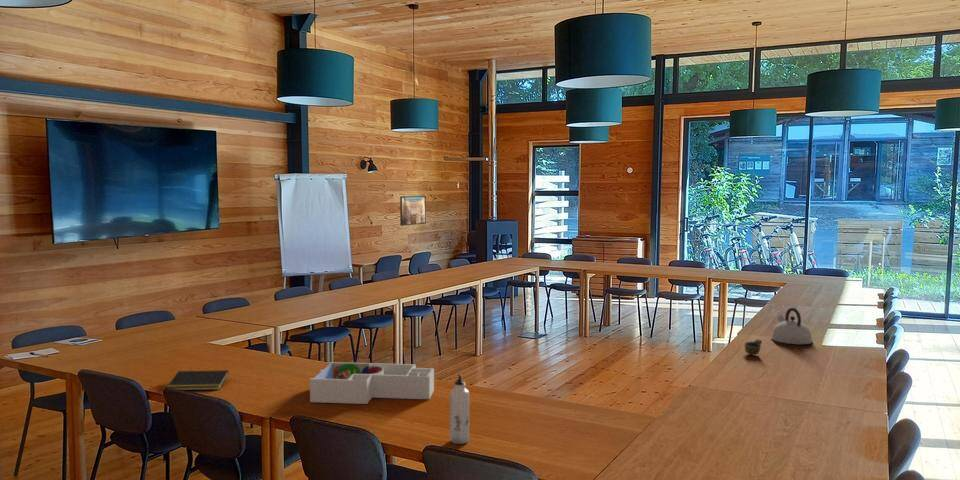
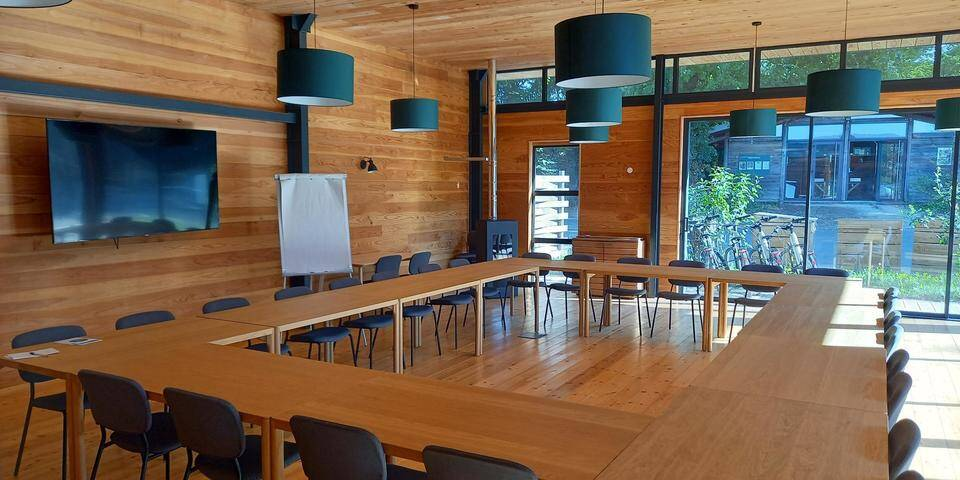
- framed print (413, 210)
- water bottle (459, 407)
- desk organizer (375, 382)
- cup (753, 347)
- notepad (198, 380)
- kettle (791, 323)
